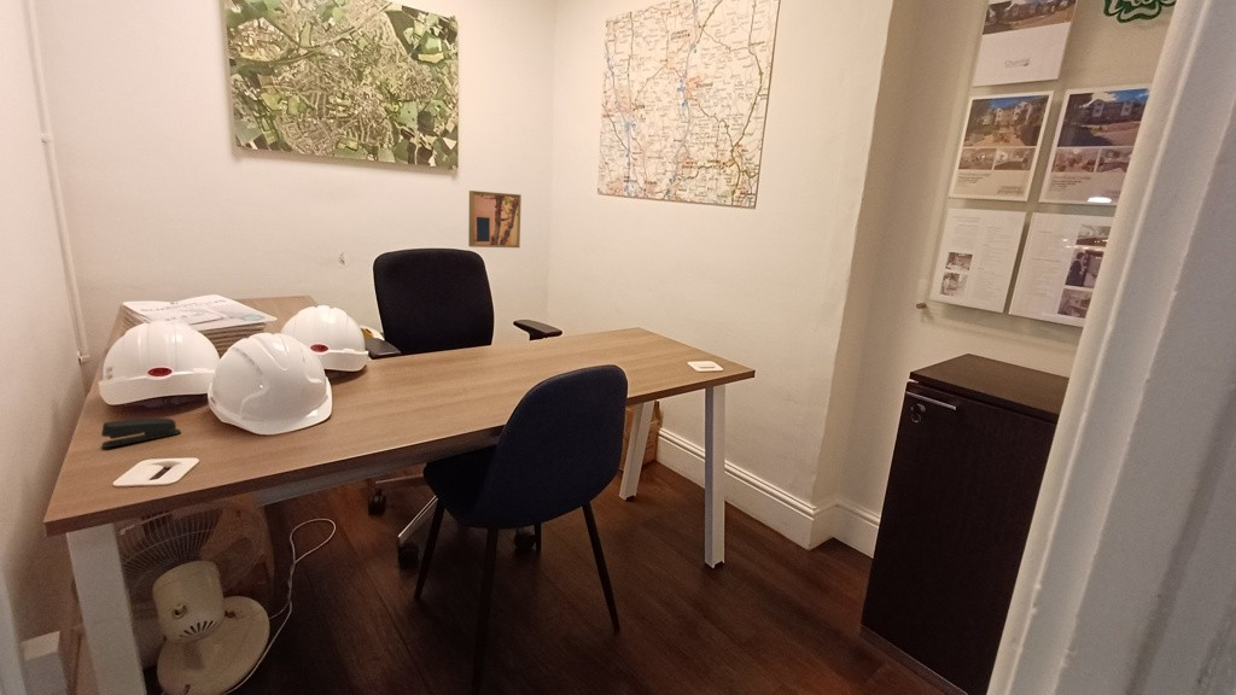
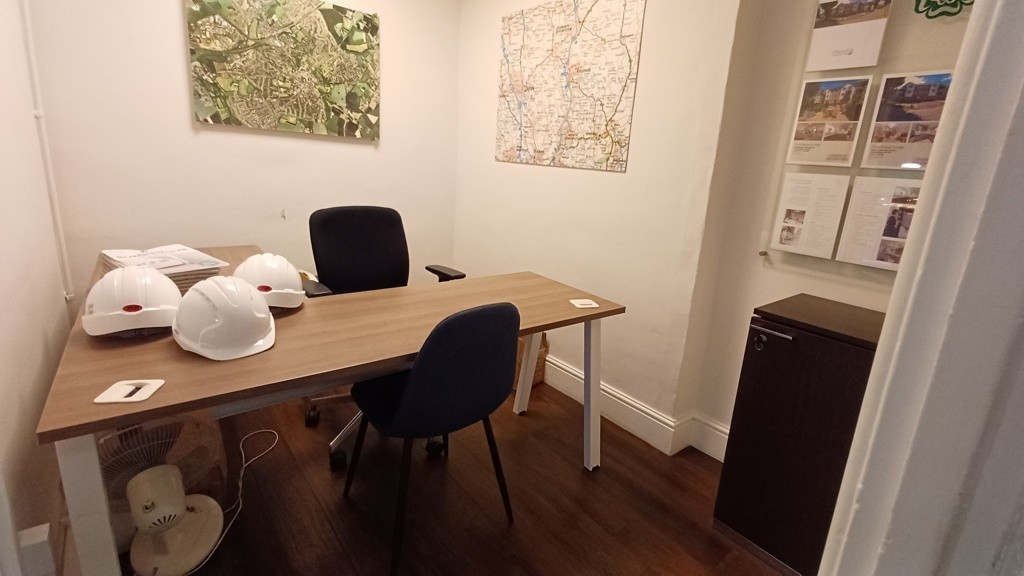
- stapler (141, 427)
- wall art (495, 220)
